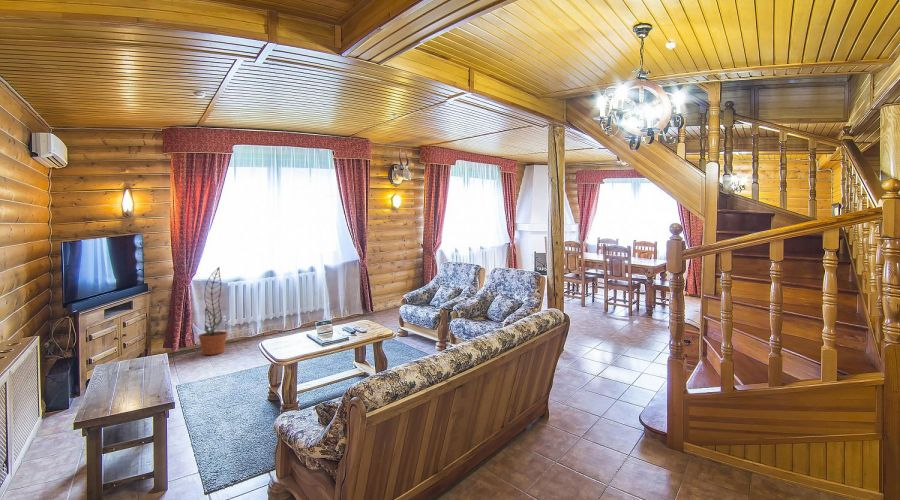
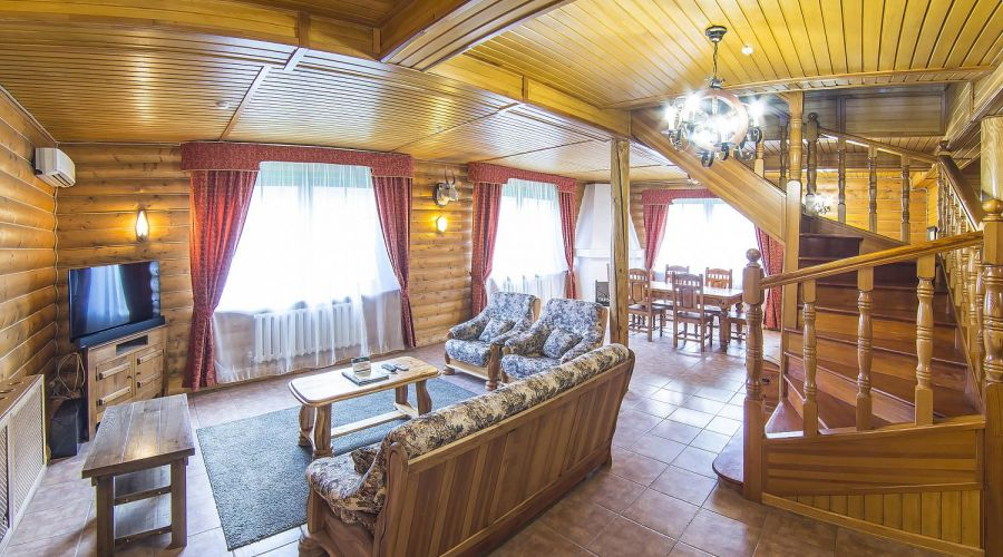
- decorative plant (212, 309)
